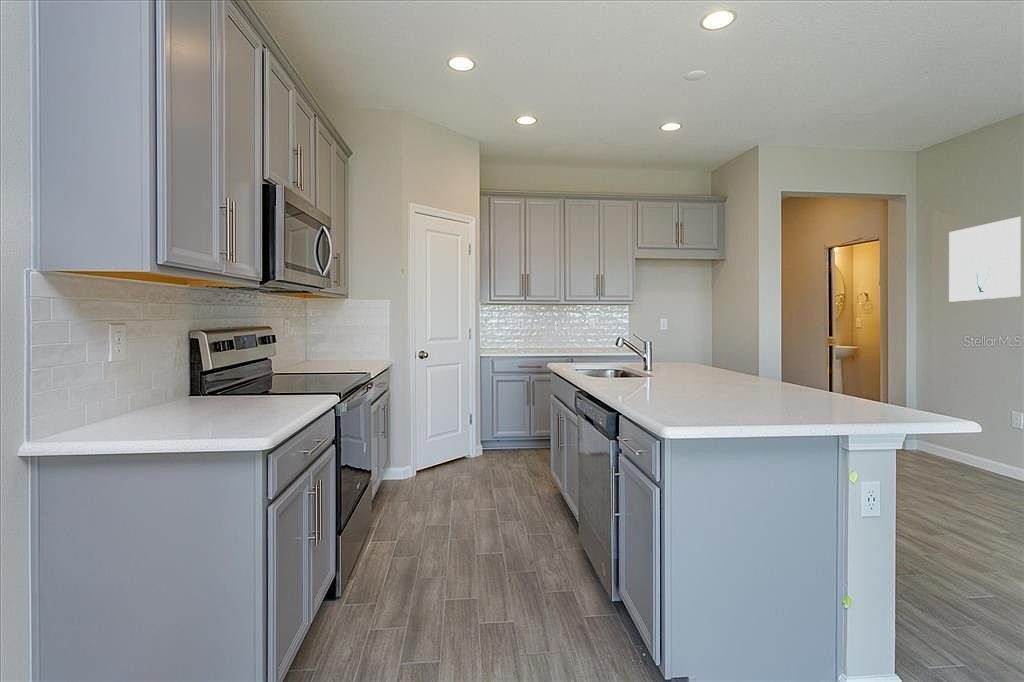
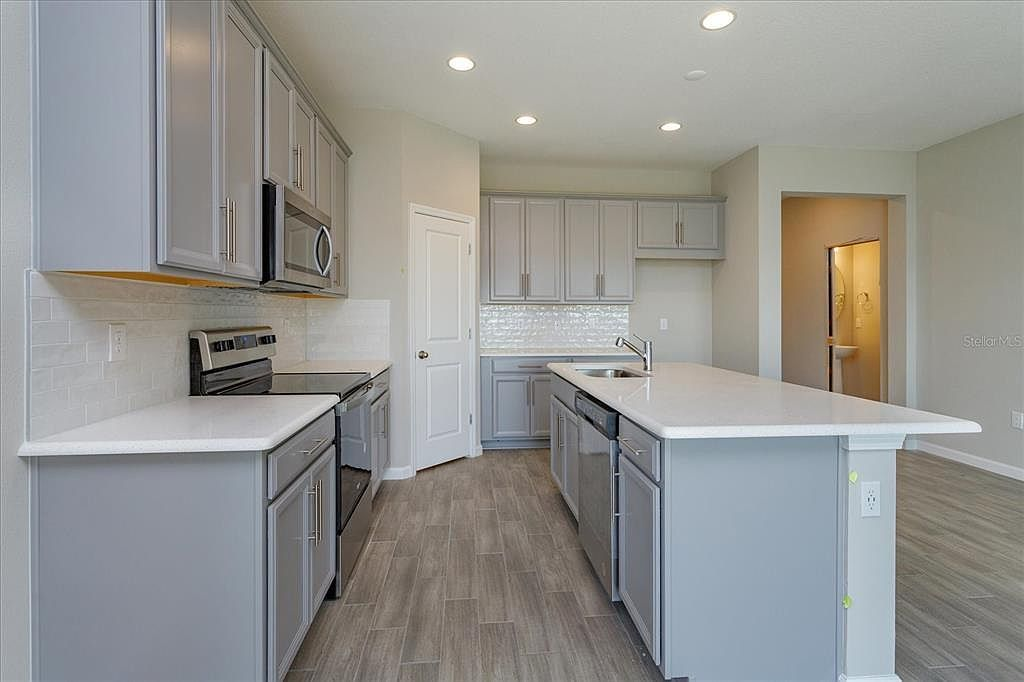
- wall art (982, 262)
